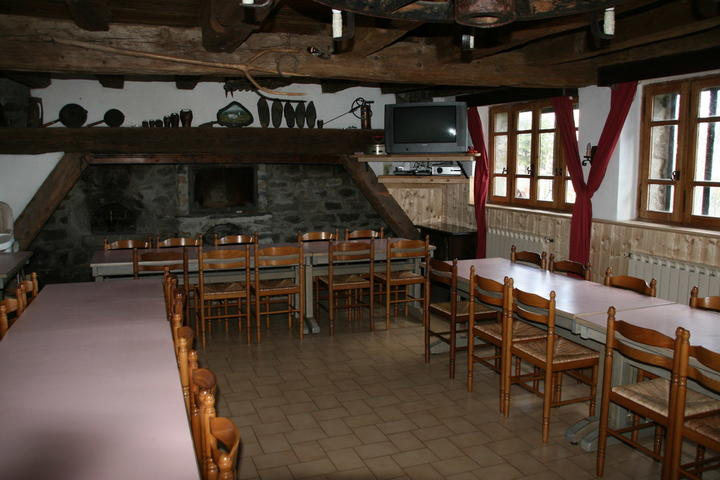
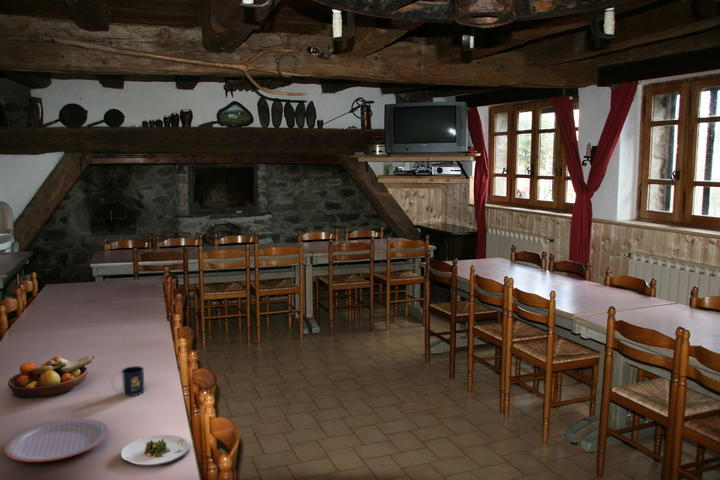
+ salad plate (156, 446)
+ plate (58, 441)
+ fruit bowl (49, 372)
+ mug (127, 381)
